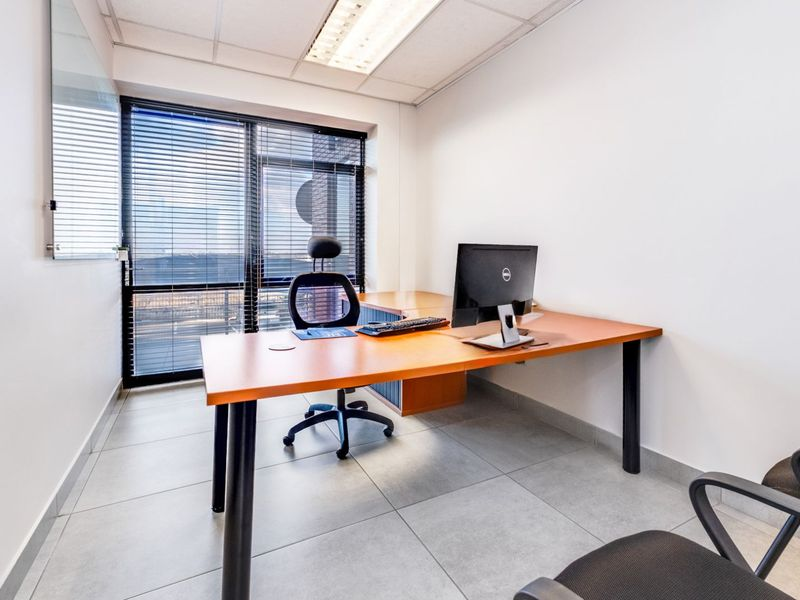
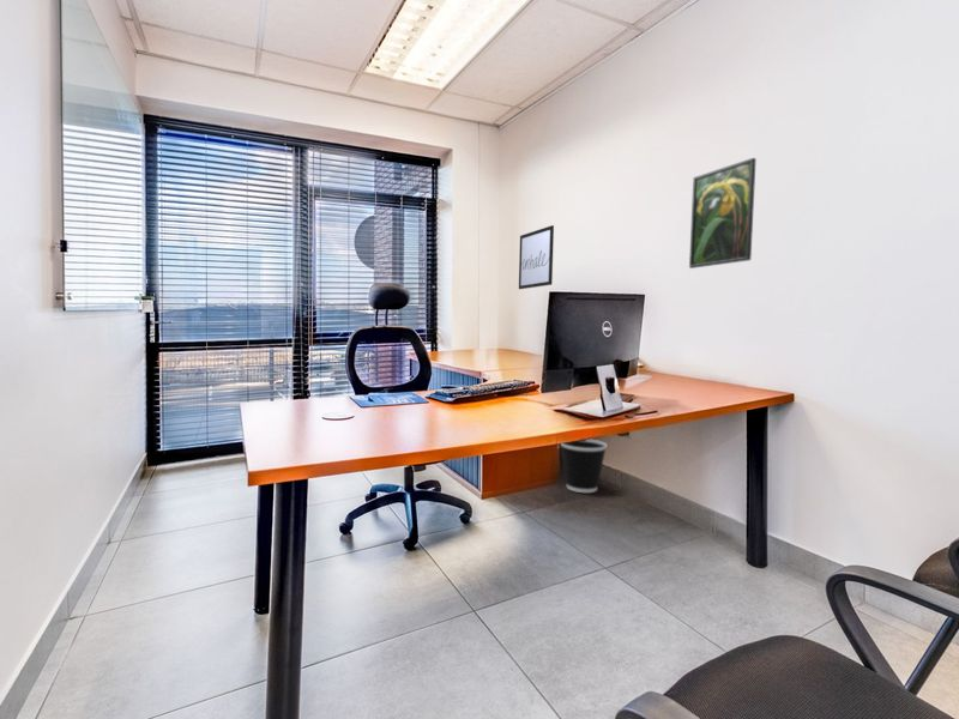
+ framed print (720, 216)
+ wastebasket (583, 465)
+ wall art (535, 259)
